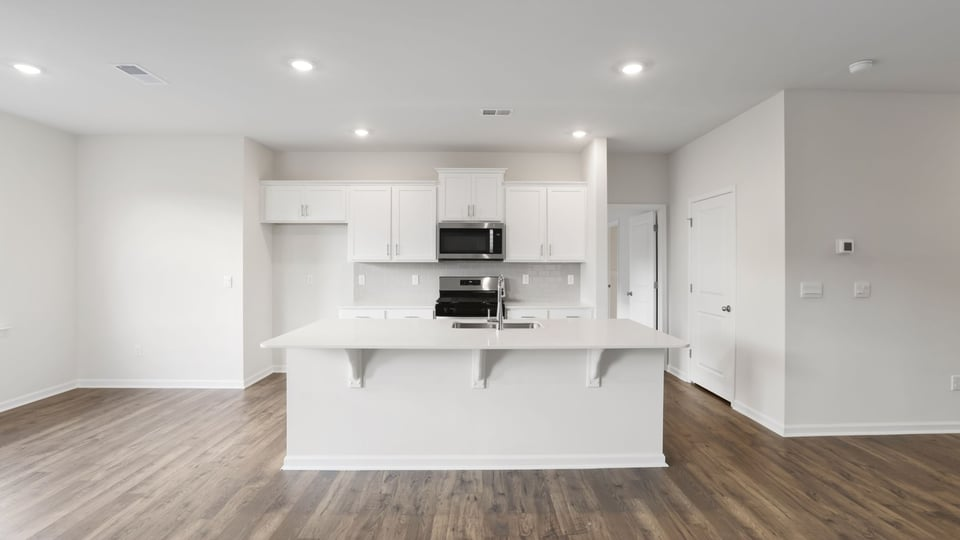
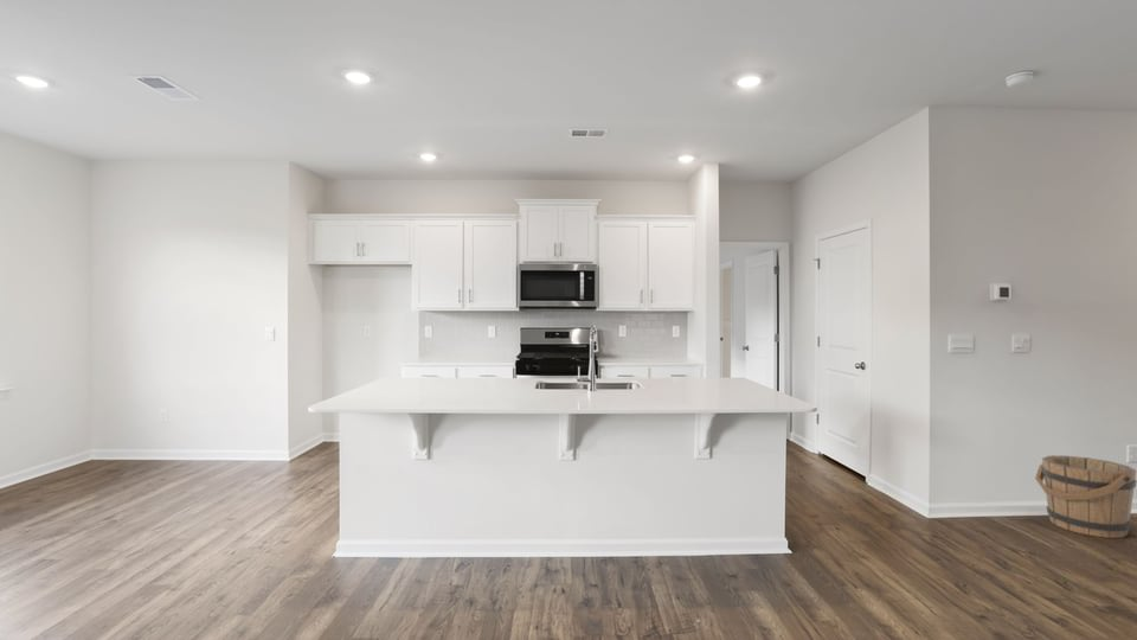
+ bucket (1085, 495)
